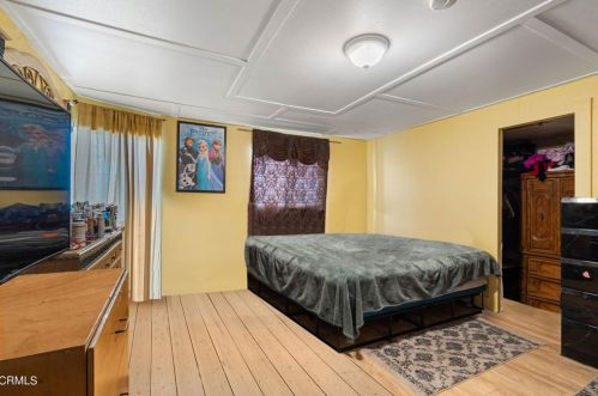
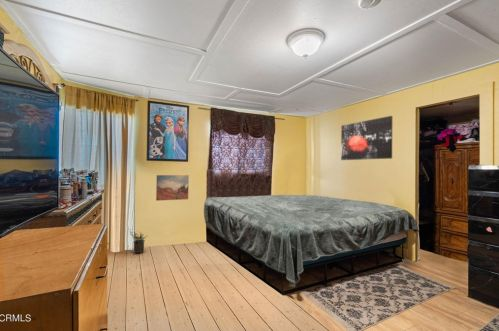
+ wall art (172, 187)
+ wall art (364, 140)
+ potted plant (137, 240)
